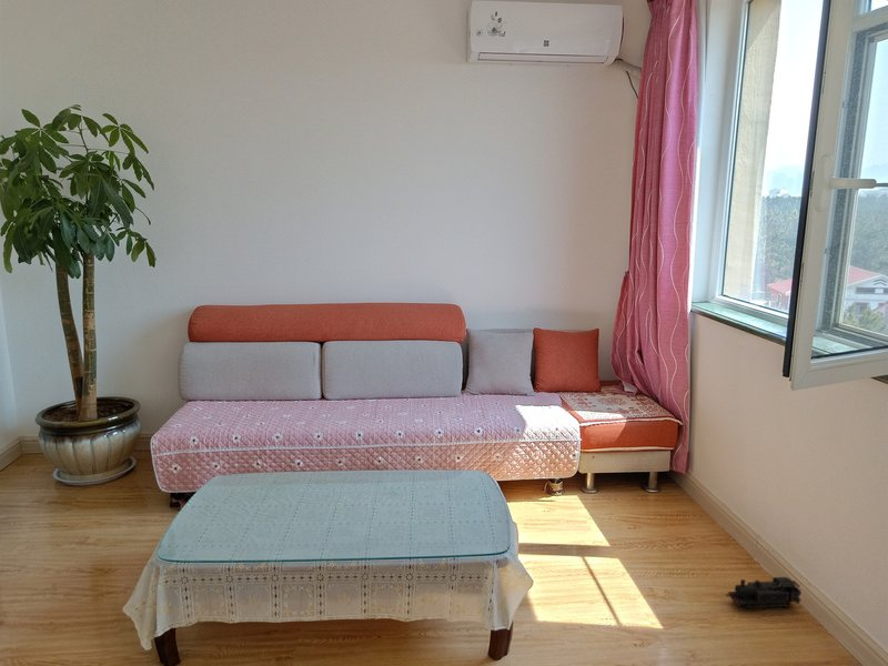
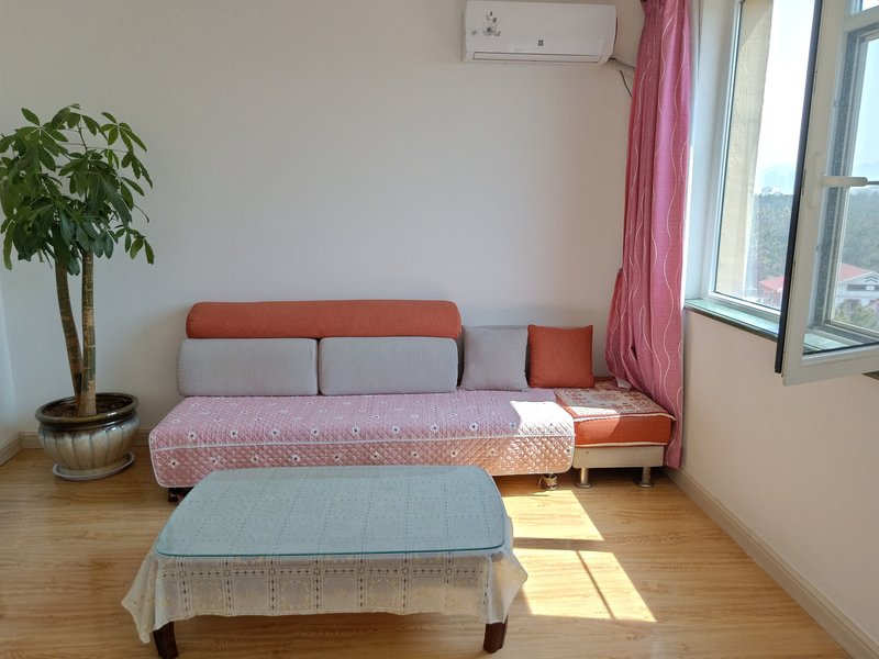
- toy train (764, 592)
